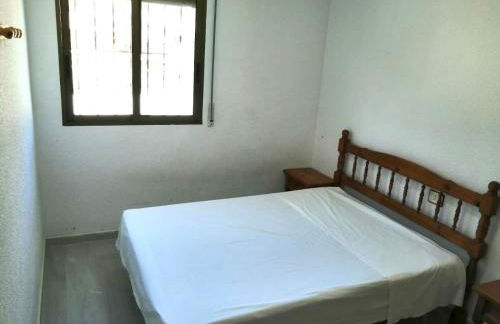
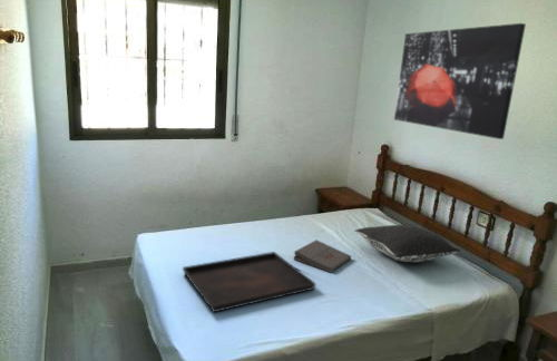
+ wall art (448, 79)
+ pillow (404, 241)
+ pizza box (322, 254)
+ serving tray (247, 277)
